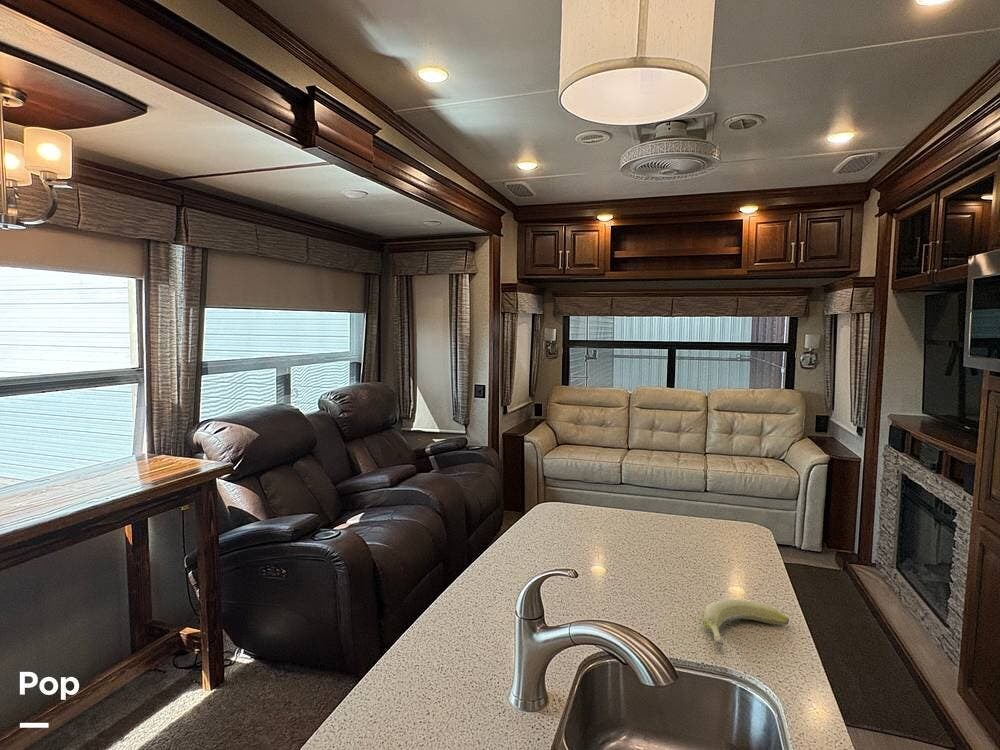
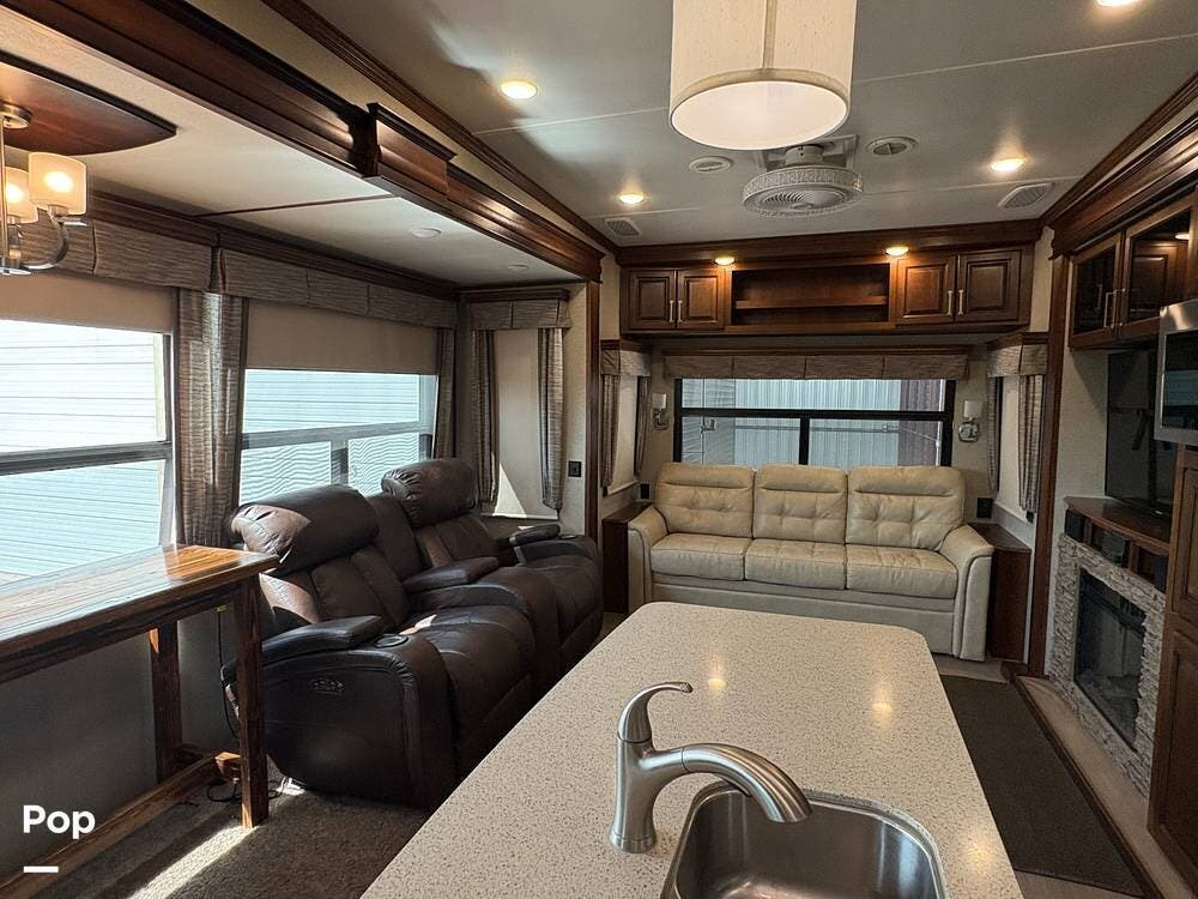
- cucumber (735, 618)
